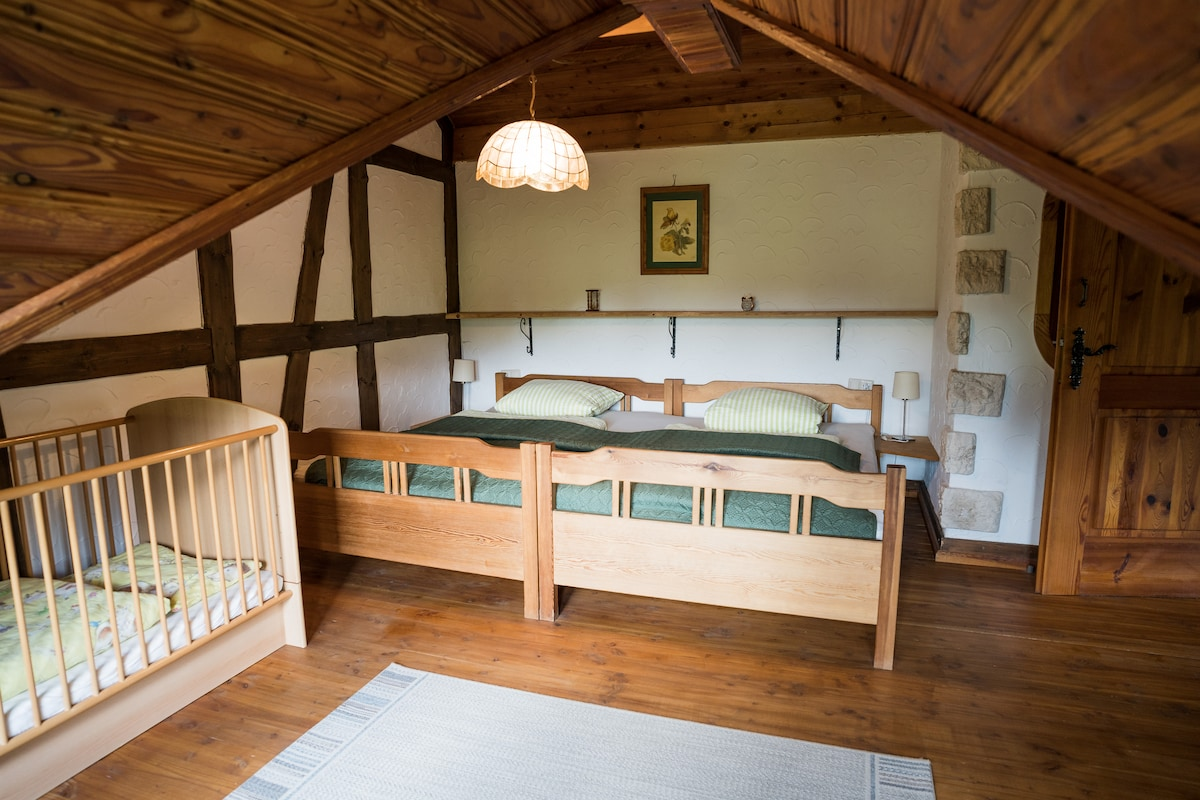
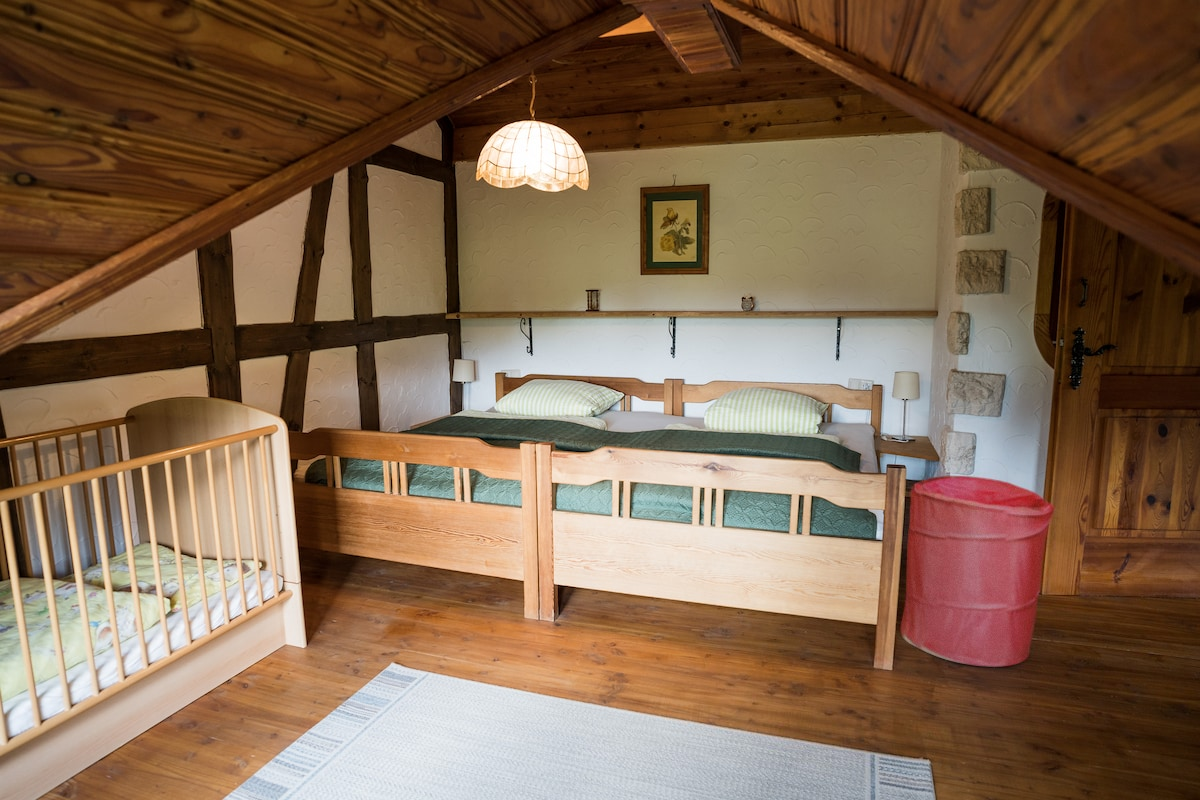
+ laundry hamper (973, 563)
